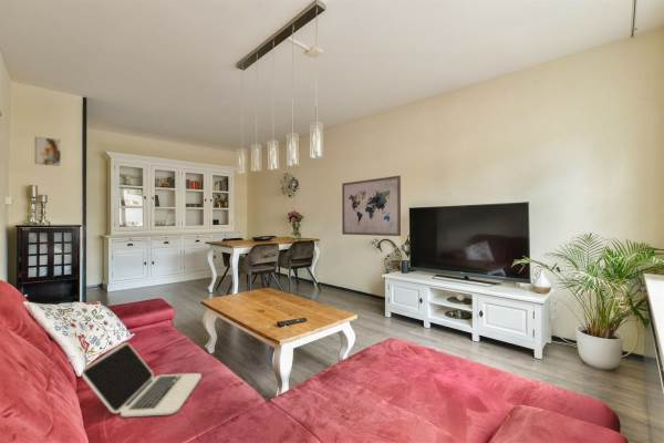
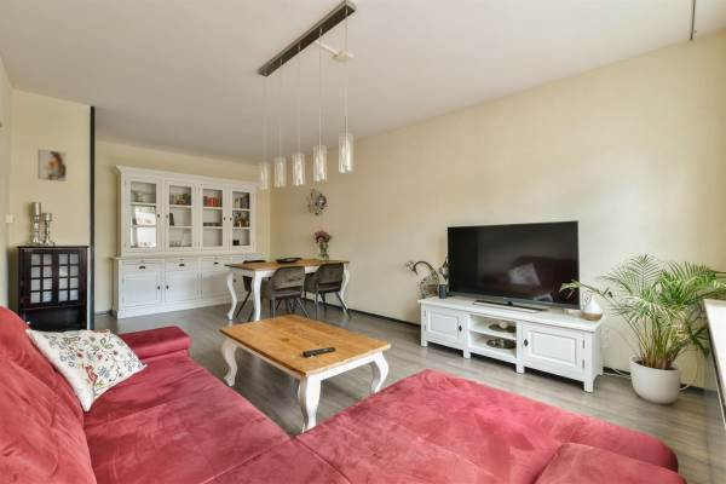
- wall art (369, 207)
- laptop (148, 373)
